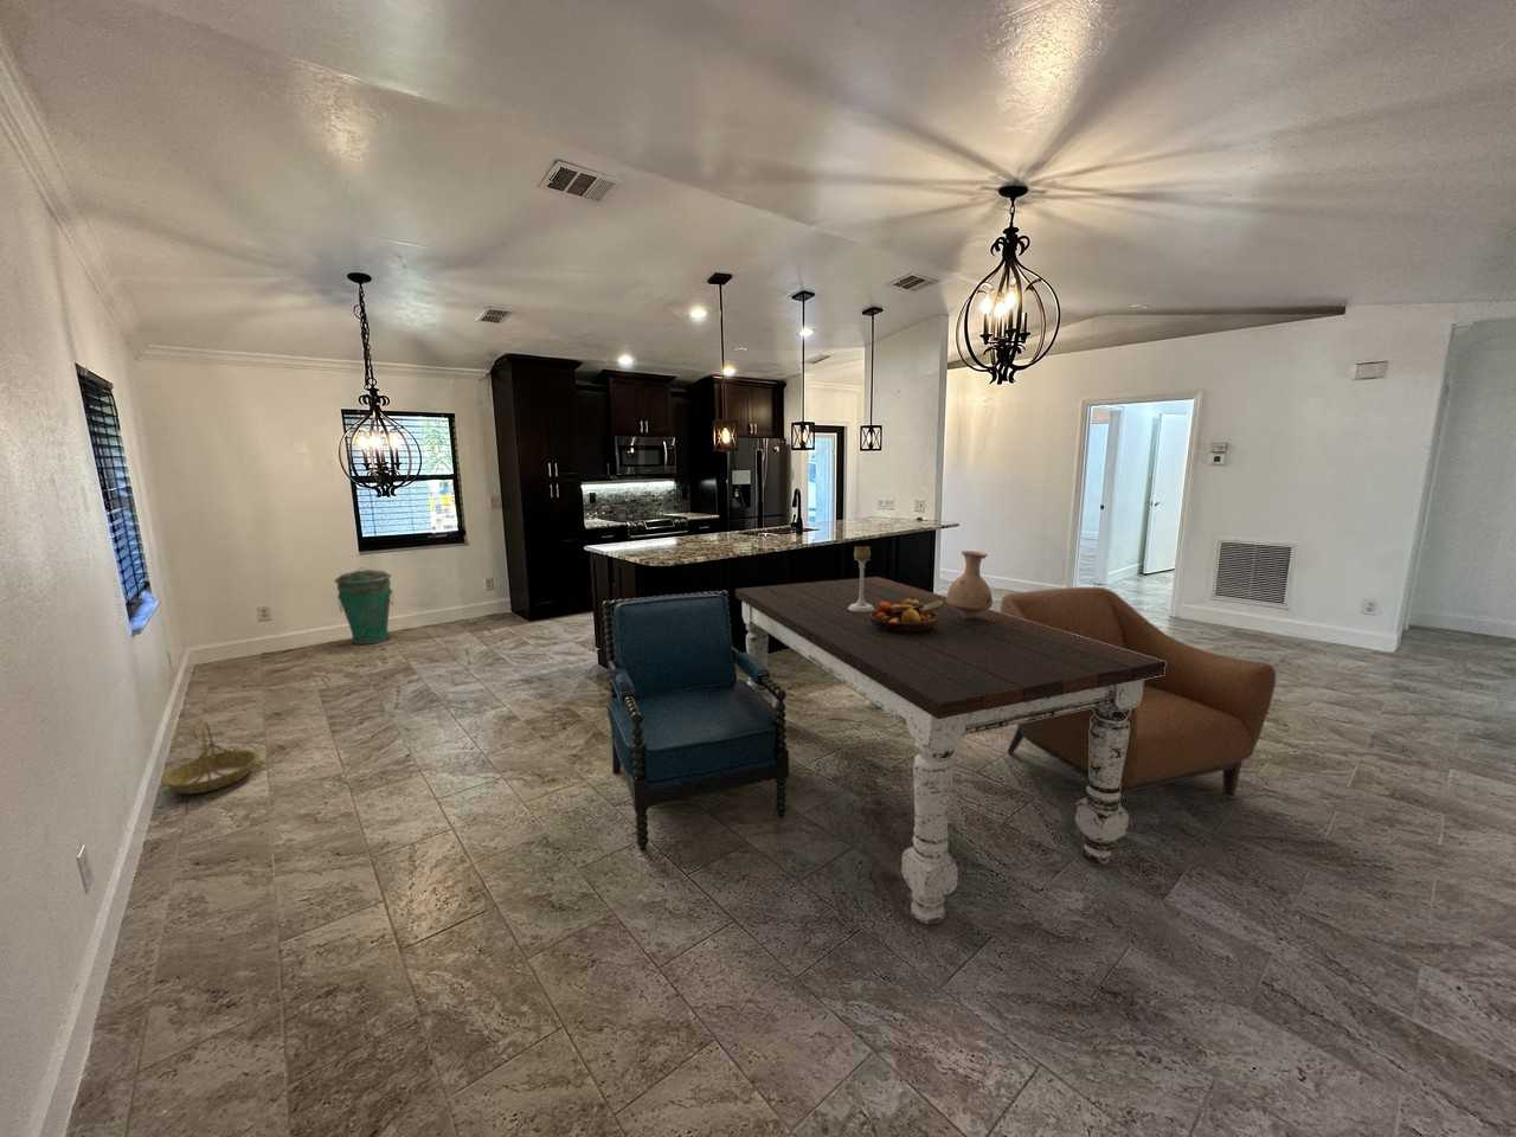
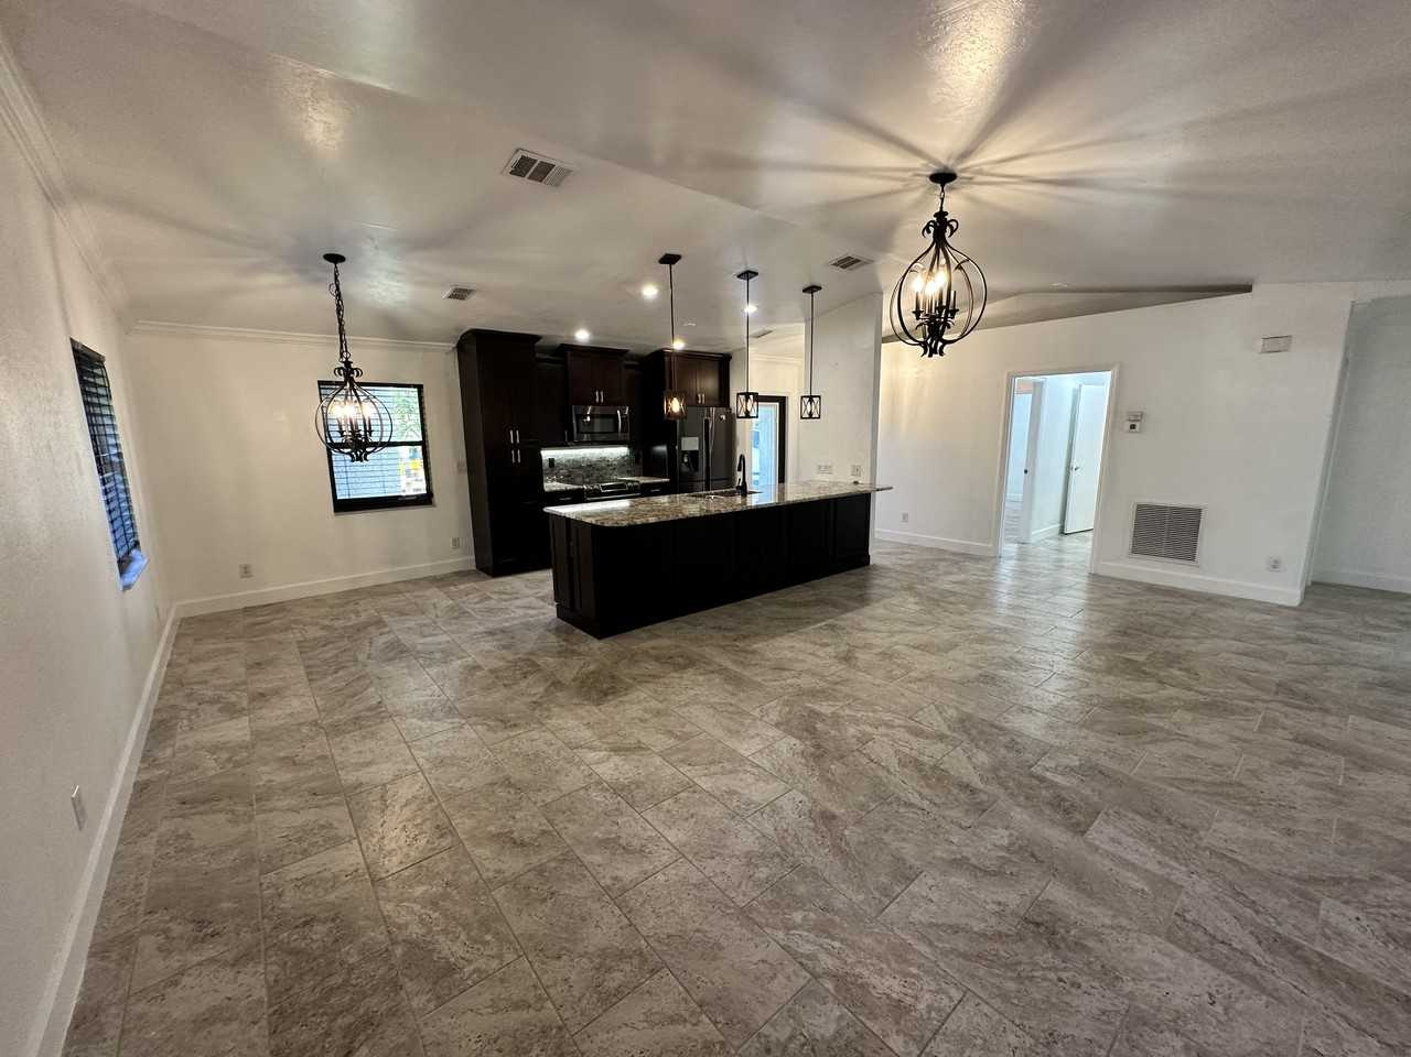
- basket (208, 750)
- fruit bowl (904, 611)
- chair (689, 701)
- dining table (894, 699)
- chair (1130, 708)
- candle holder (861, 577)
- vase (970, 584)
- trash can (366, 604)
